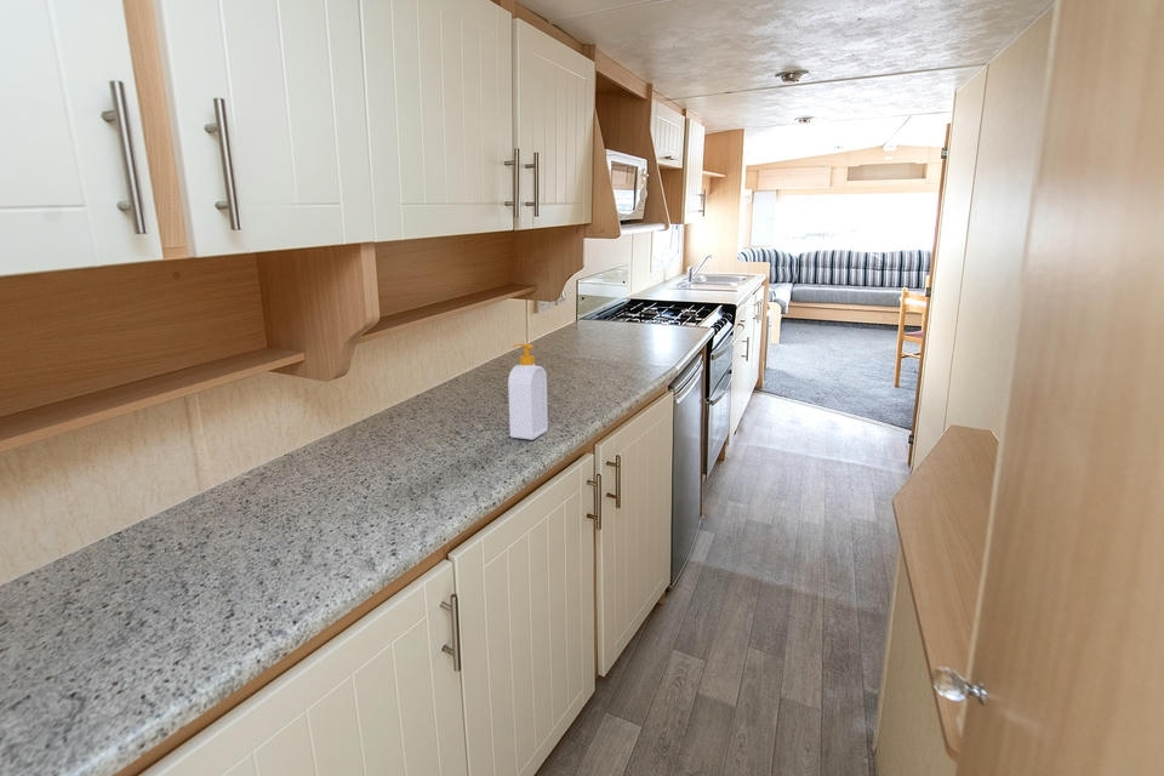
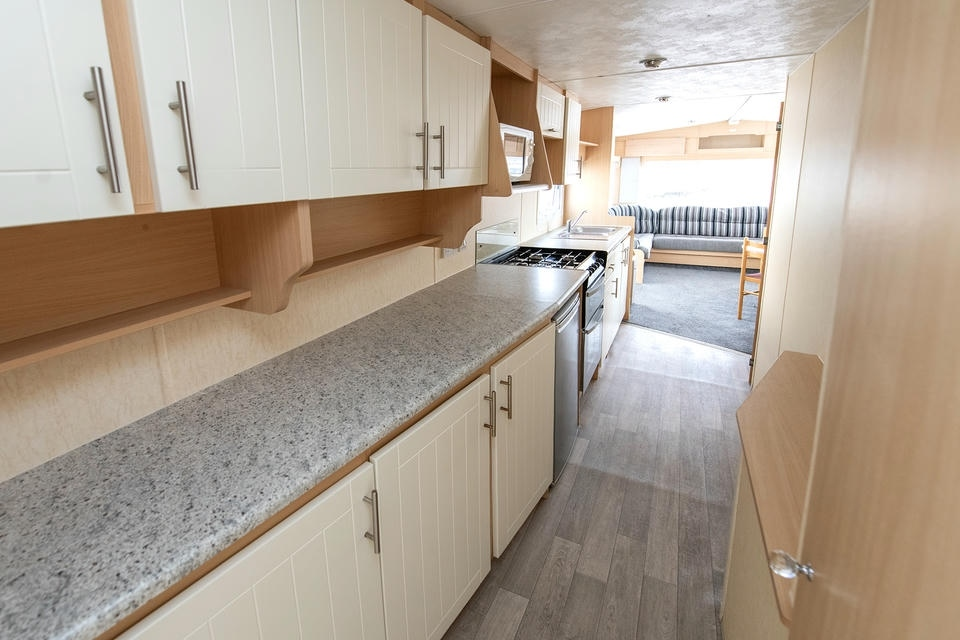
- soap bottle (526, 389)
